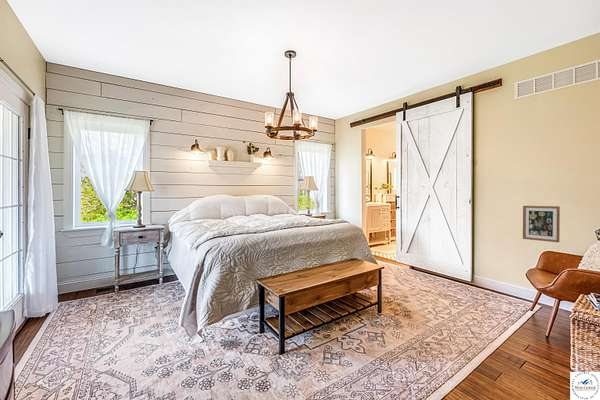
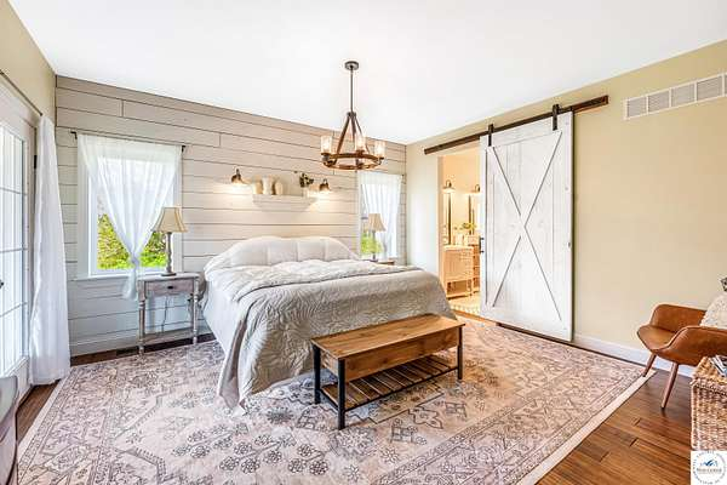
- wall art (540, 223)
